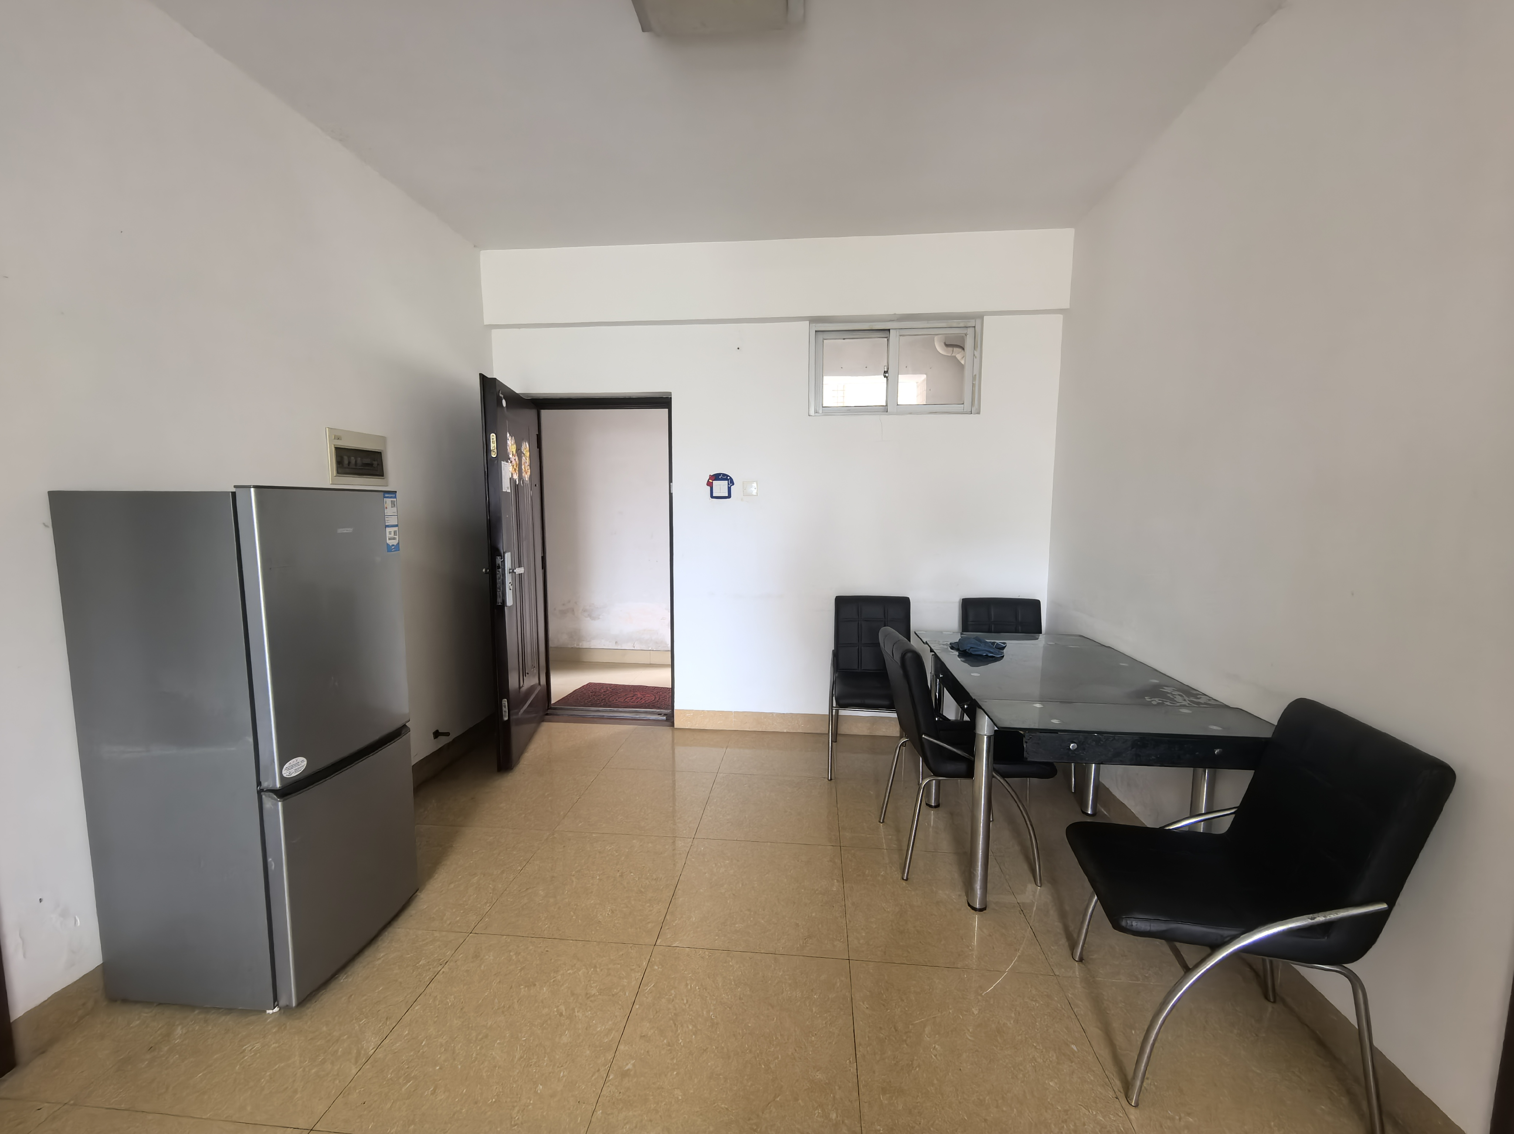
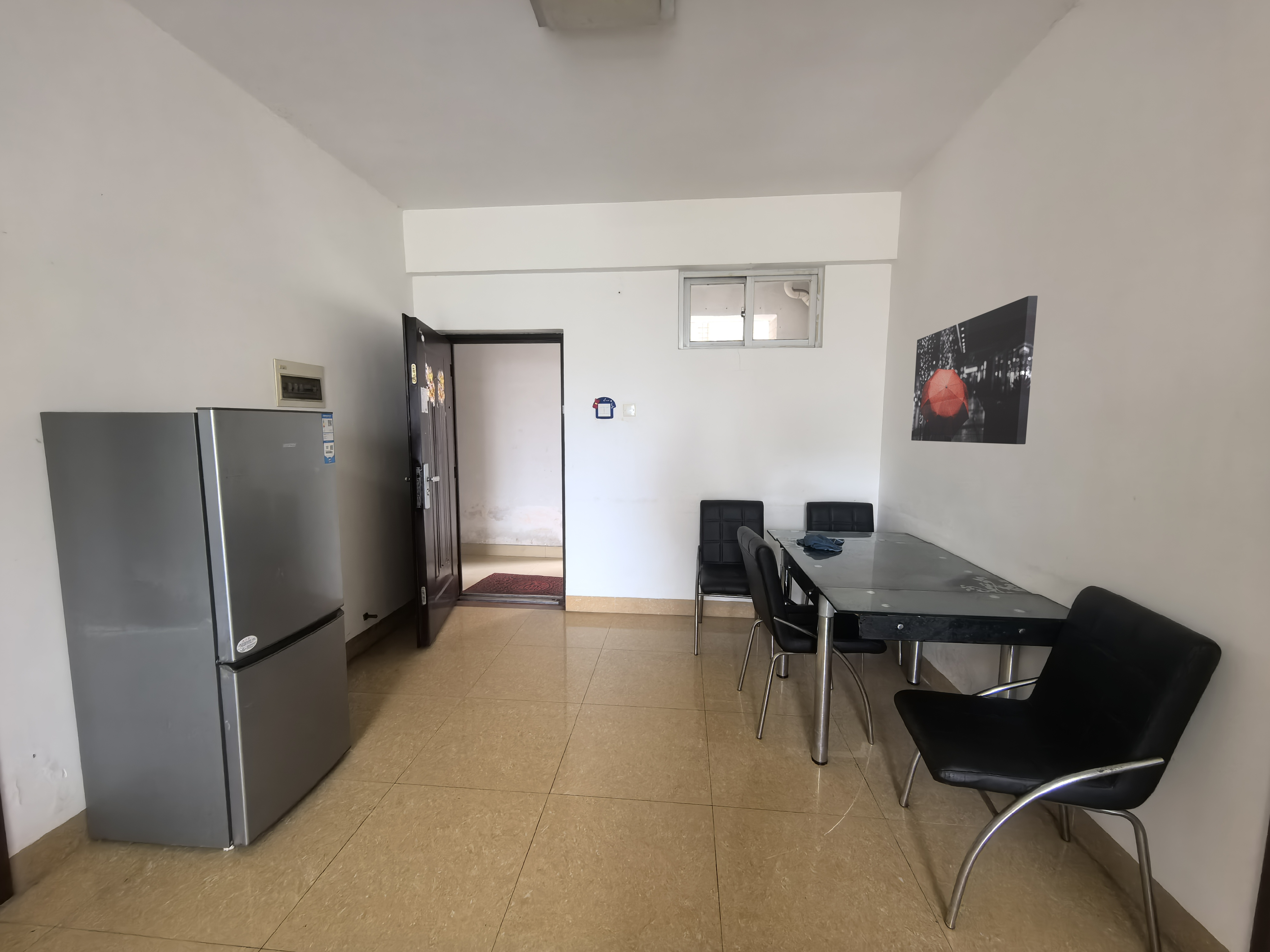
+ wall art (961, 382)
